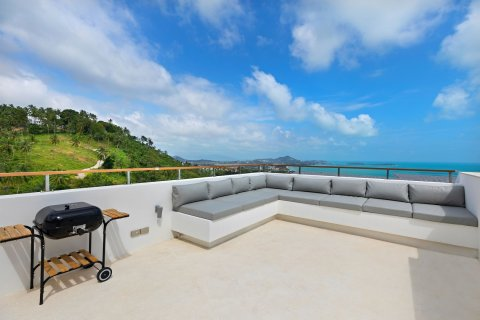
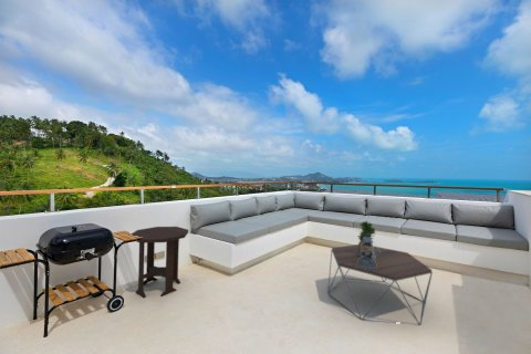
+ side table (153, 260)
+ coffee table (376, 275)
+ lantern (368, 248)
+ potted plant (365, 236)
